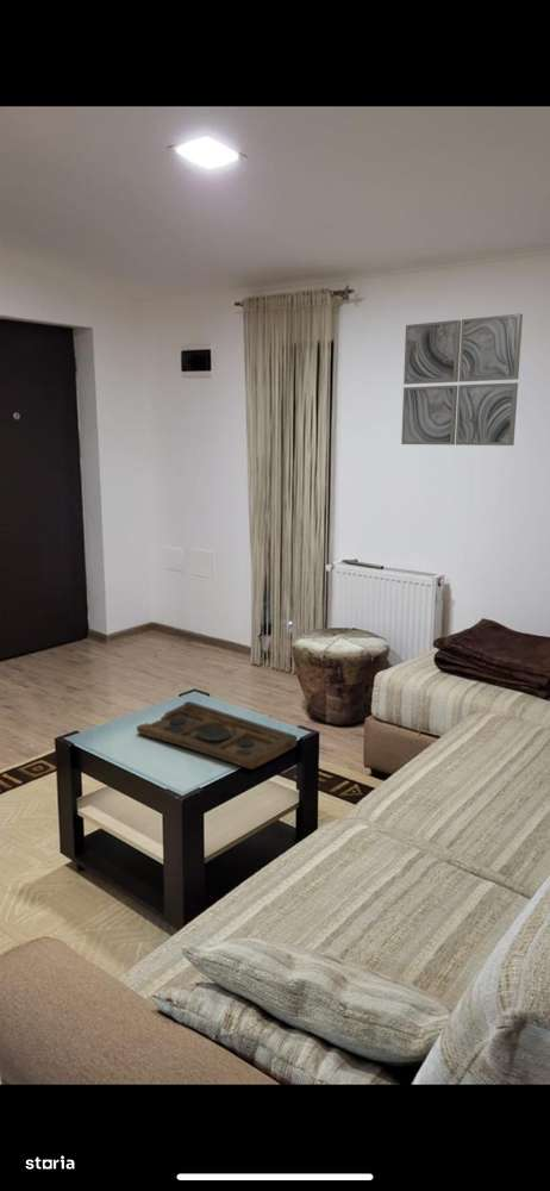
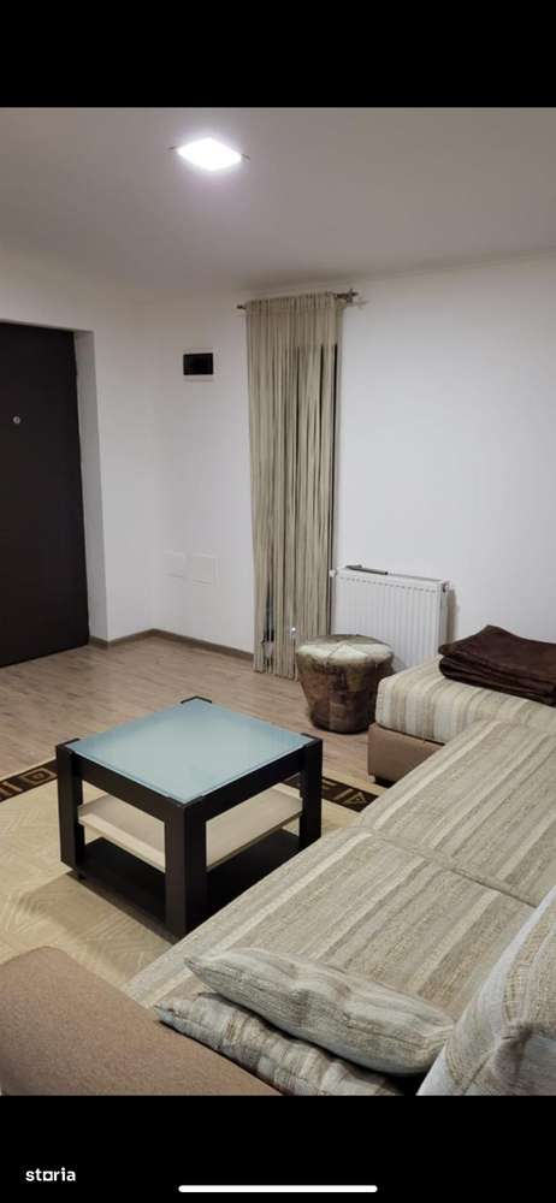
- wall art (458, 385)
- decorative tray (215, 732)
